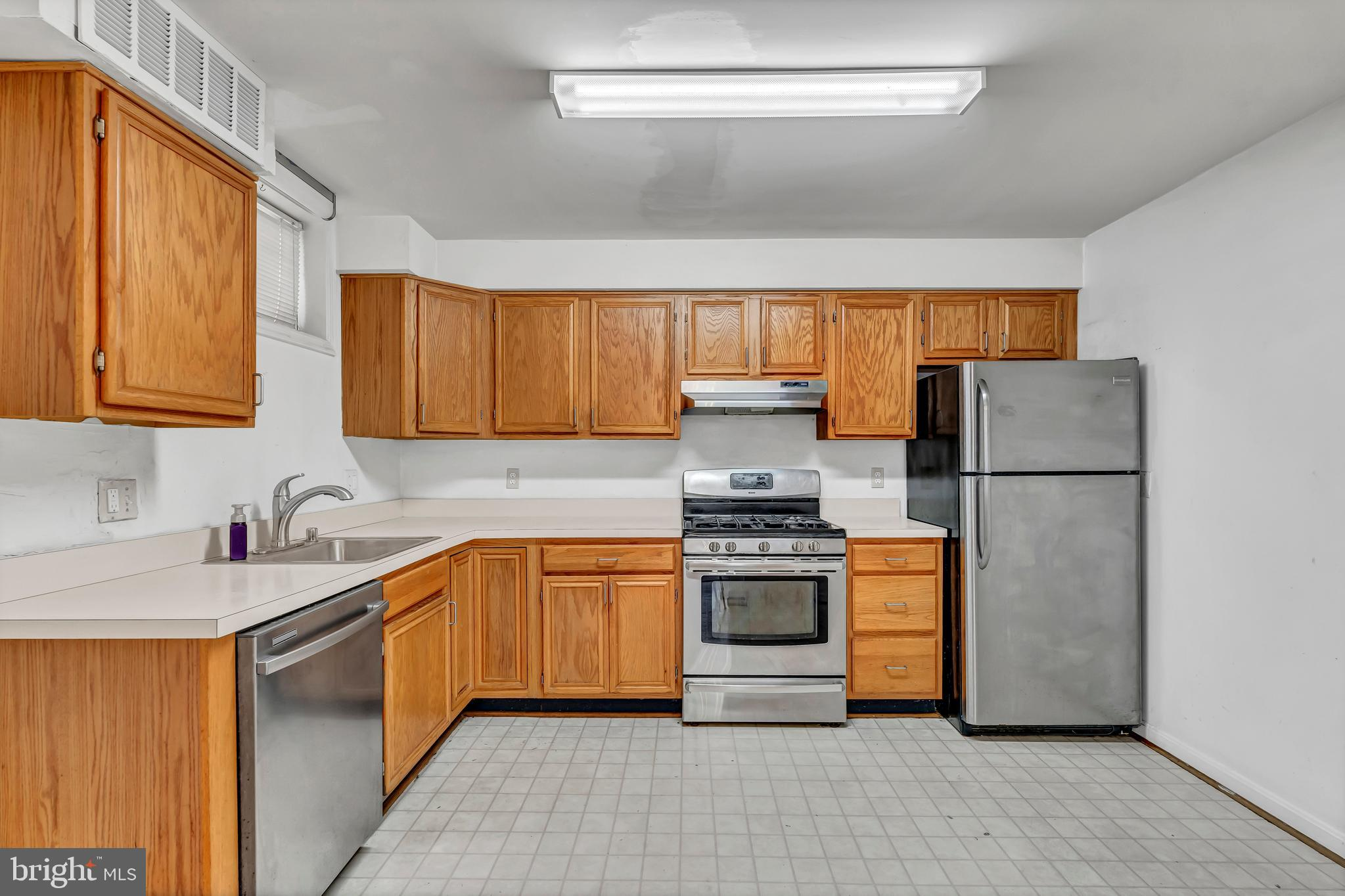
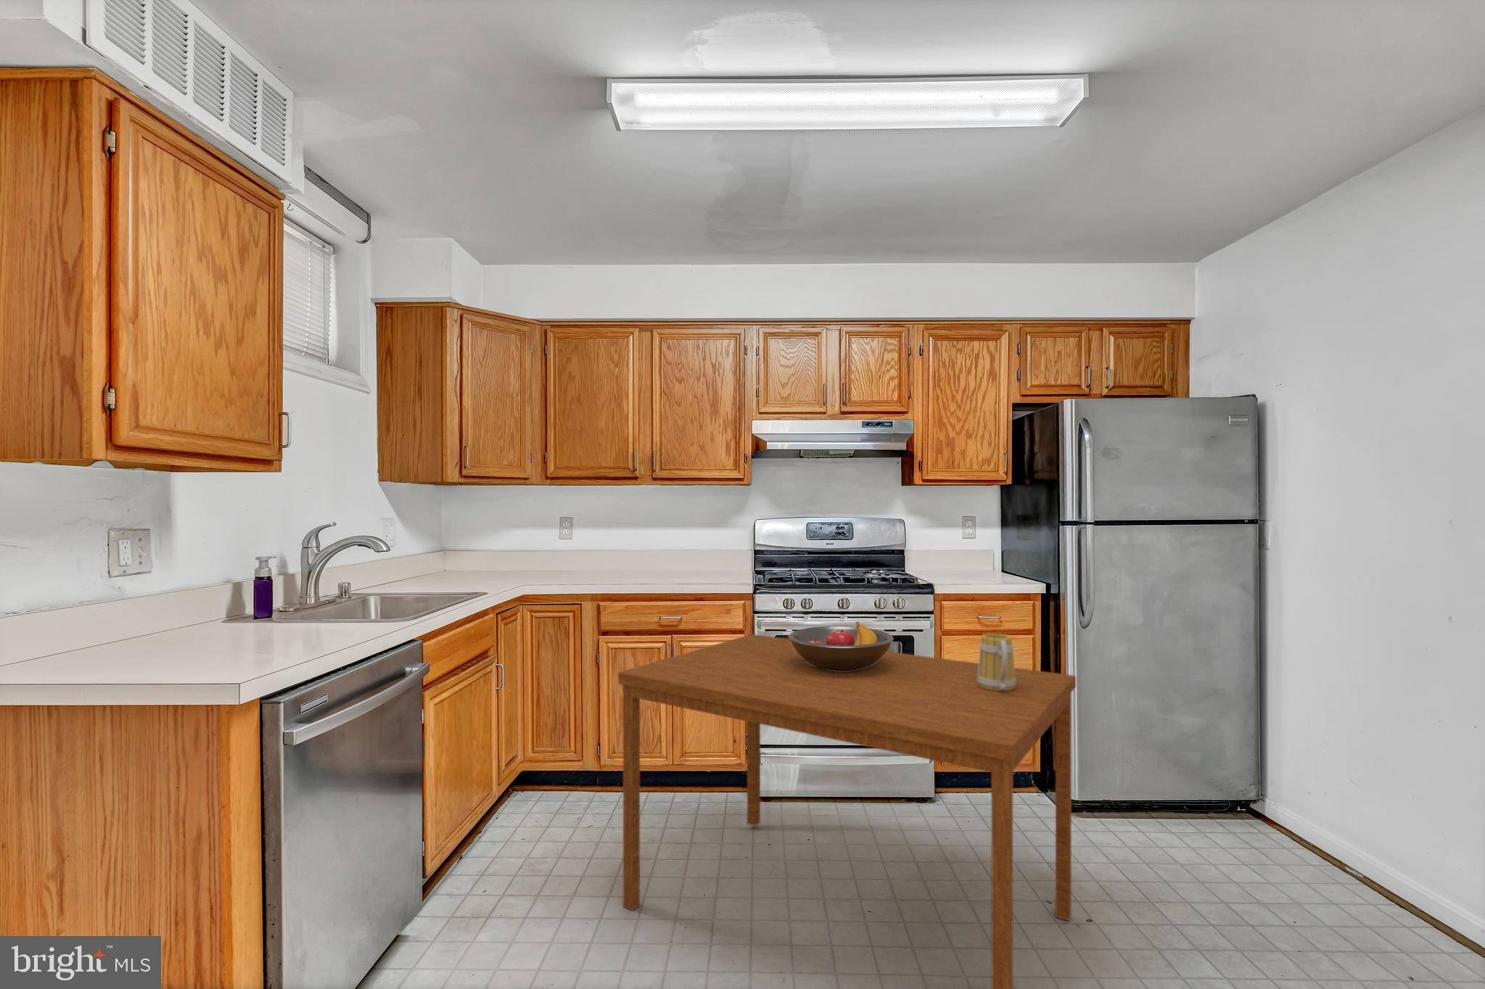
+ dining table (853, 743)
+ mug (995, 661)
+ fruit bowl (840, 646)
